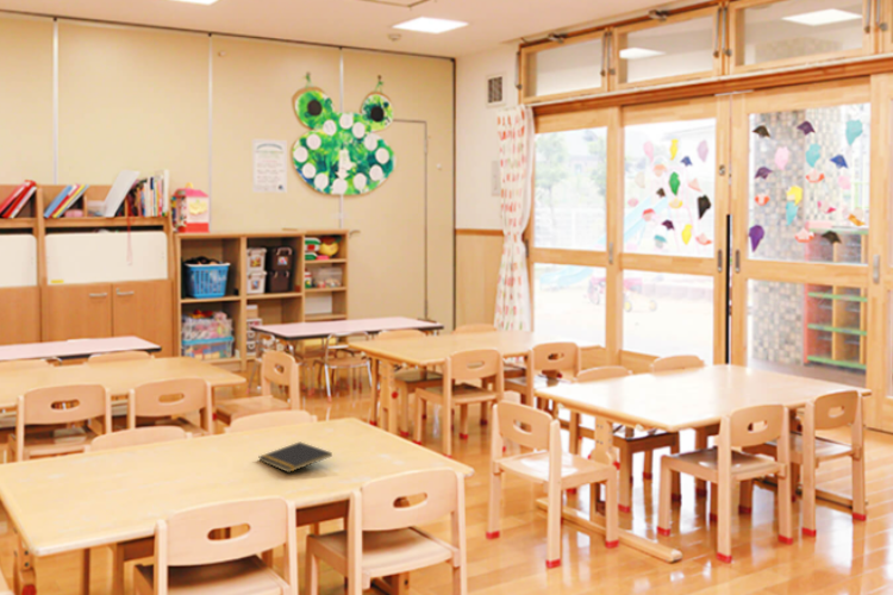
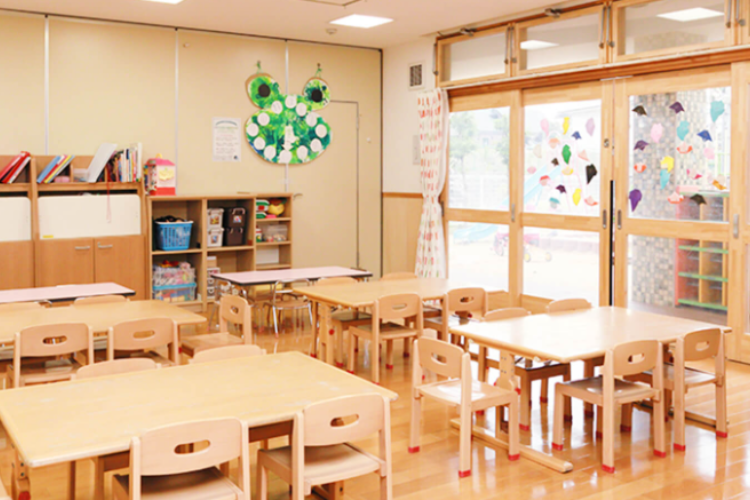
- notepad (294, 456)
